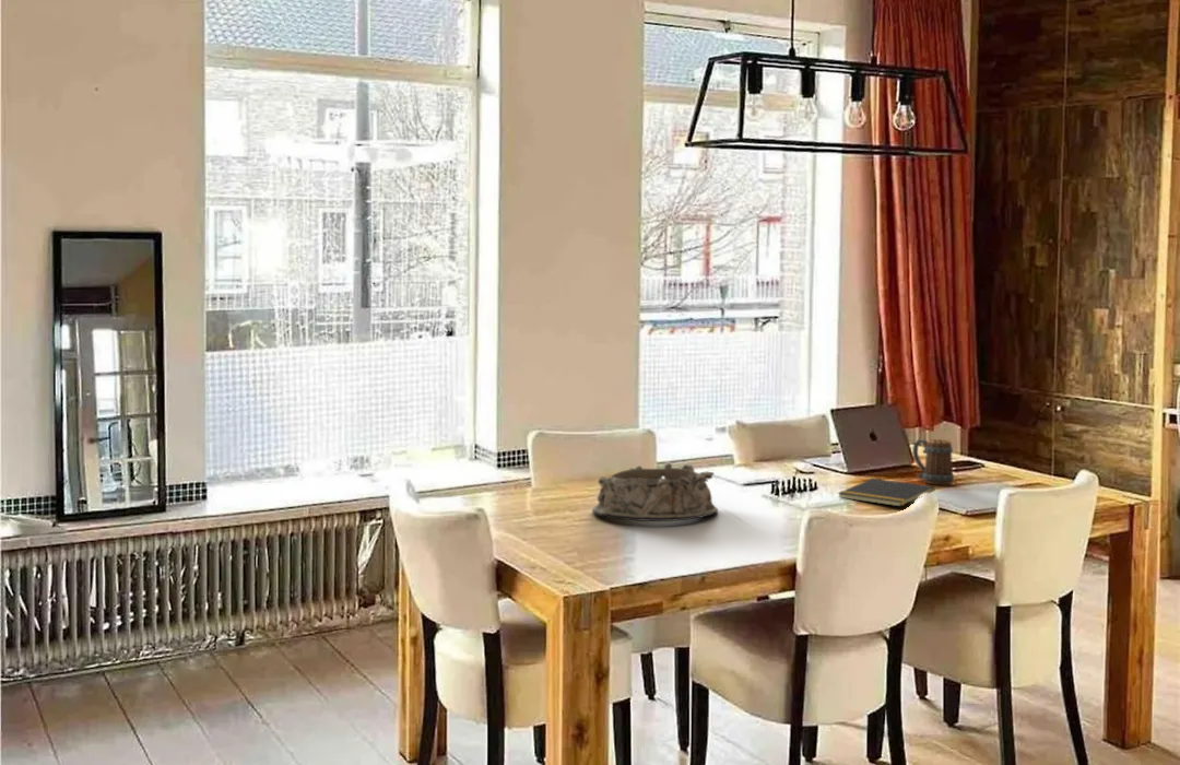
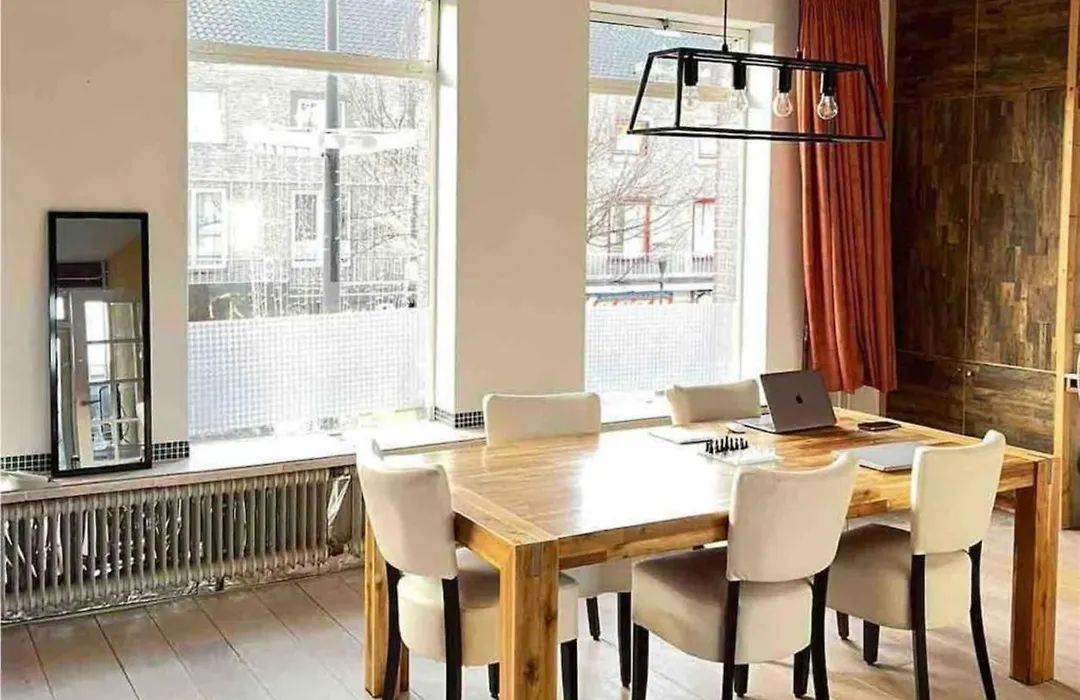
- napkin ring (657, 491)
- mug (932, 460)
- notepad (885, 492)
